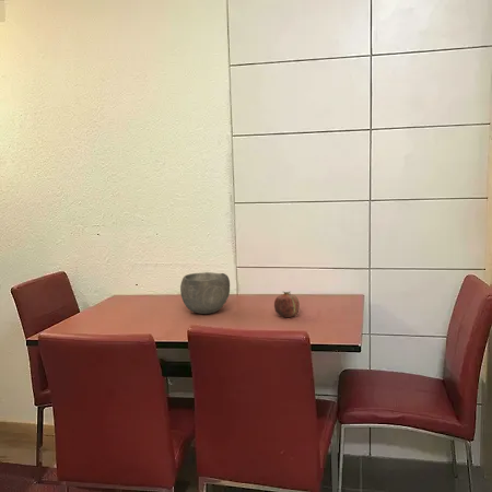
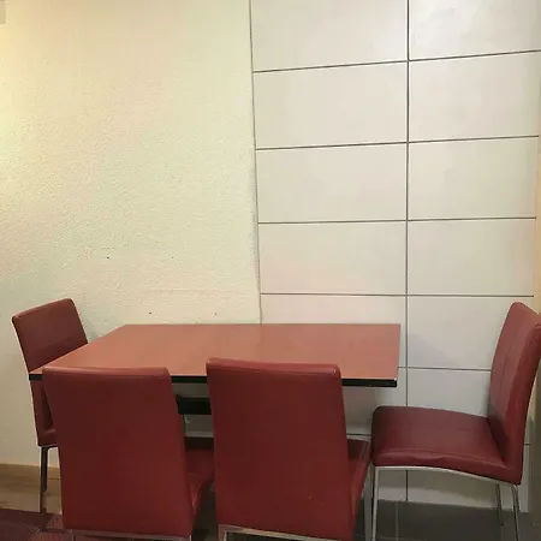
- bowl (204, 293)
- fruit (286, 304)
